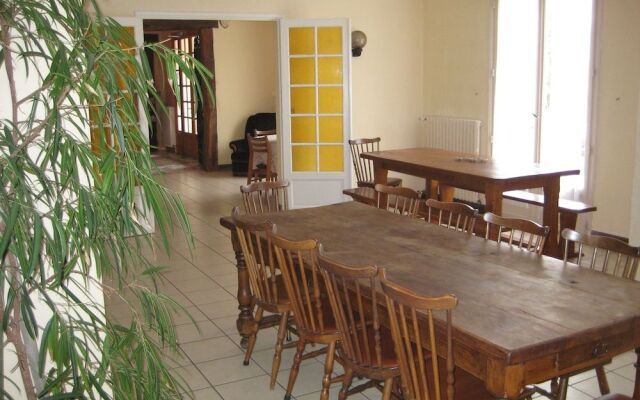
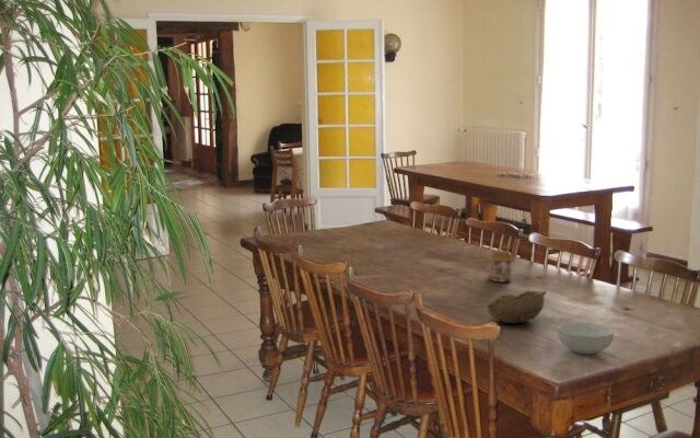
+ teapot (499, 262)
+ cereal bowl (584, 338)
+ bowl (515, 304)
